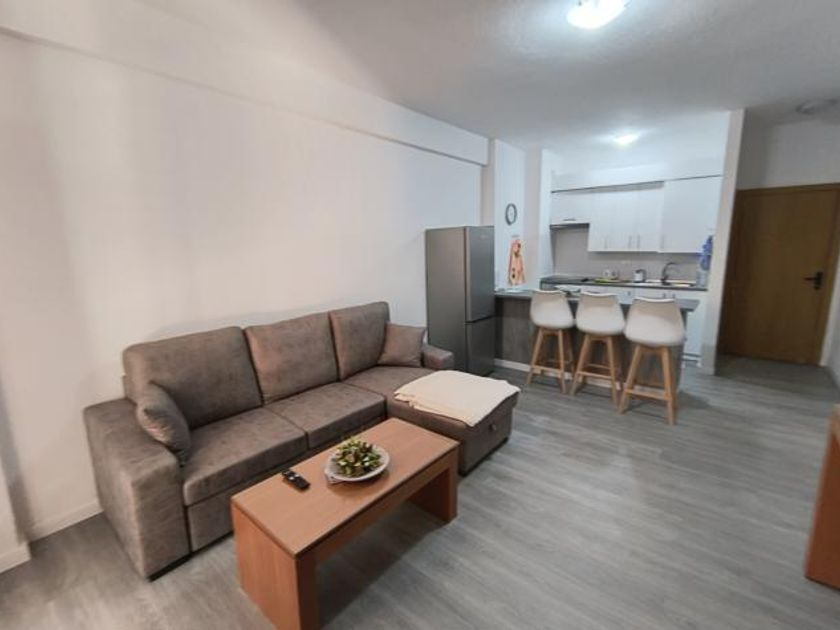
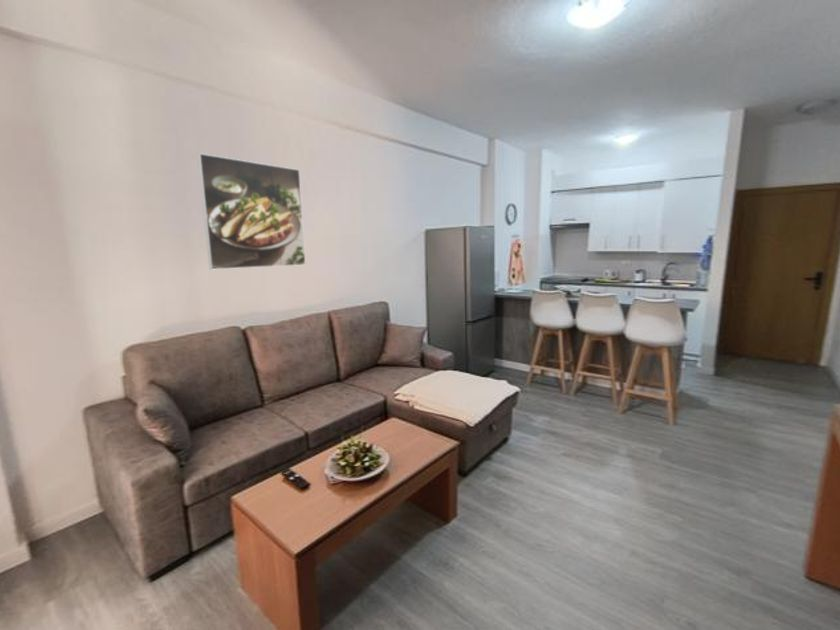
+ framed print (257, 215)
